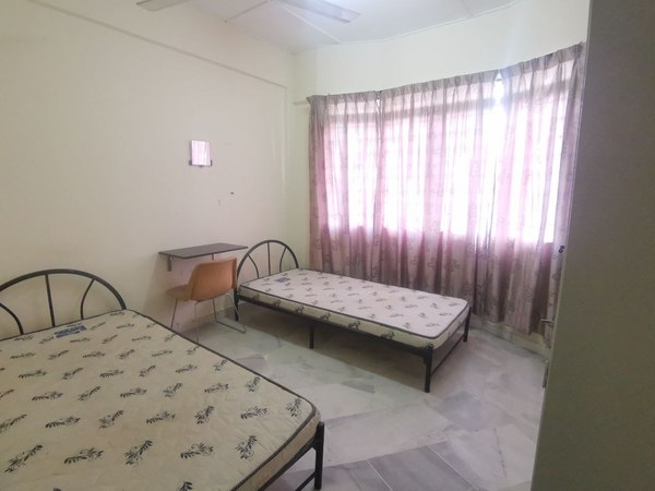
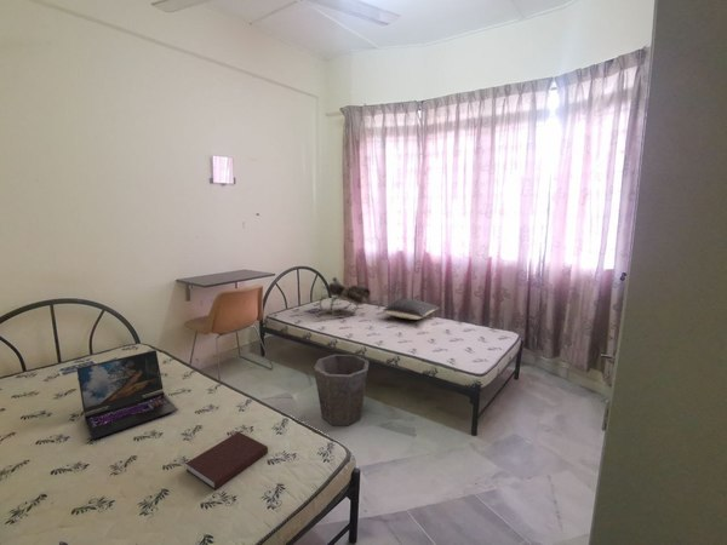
+ notebook (228, 458)
+ backpack (345, 293)
+ waste bin (342, 389)
+ laptop (127, 390)
+ pillow (411, 309)
